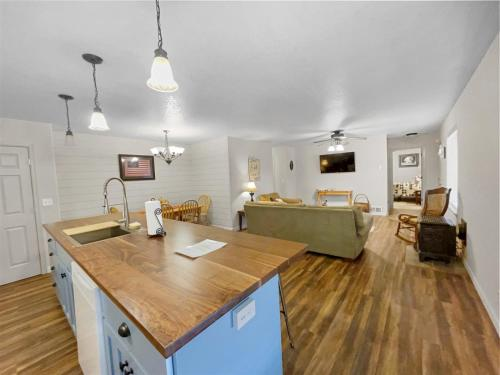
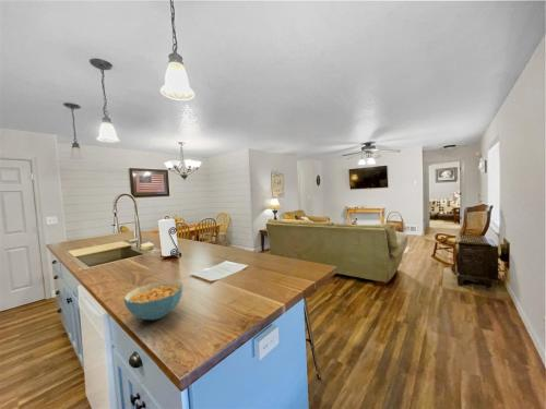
+ cereal bowl (155, 303)
